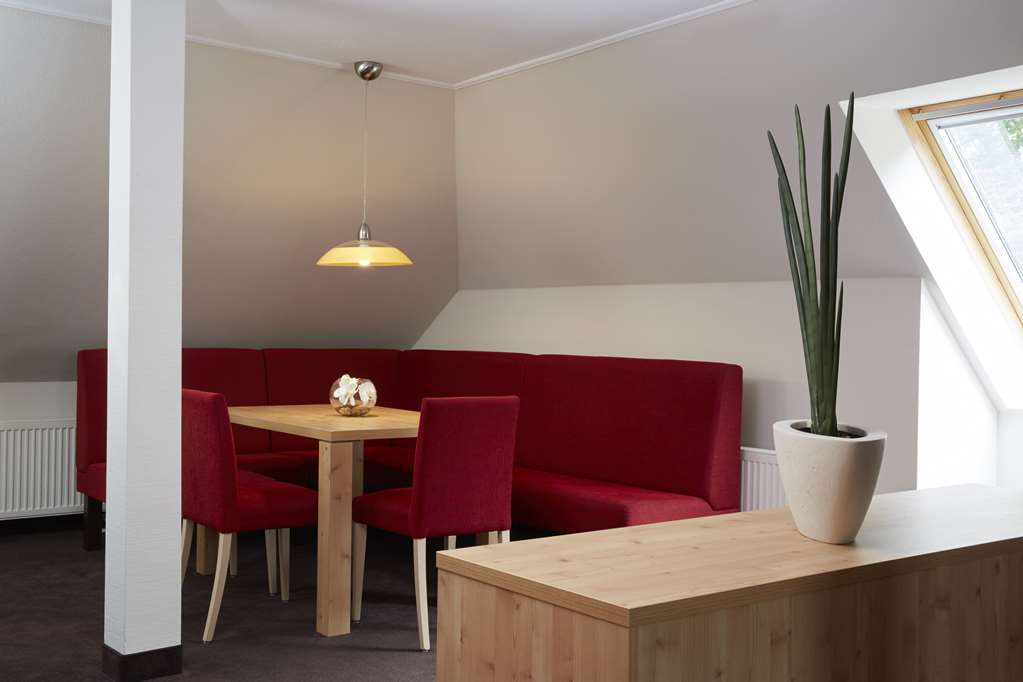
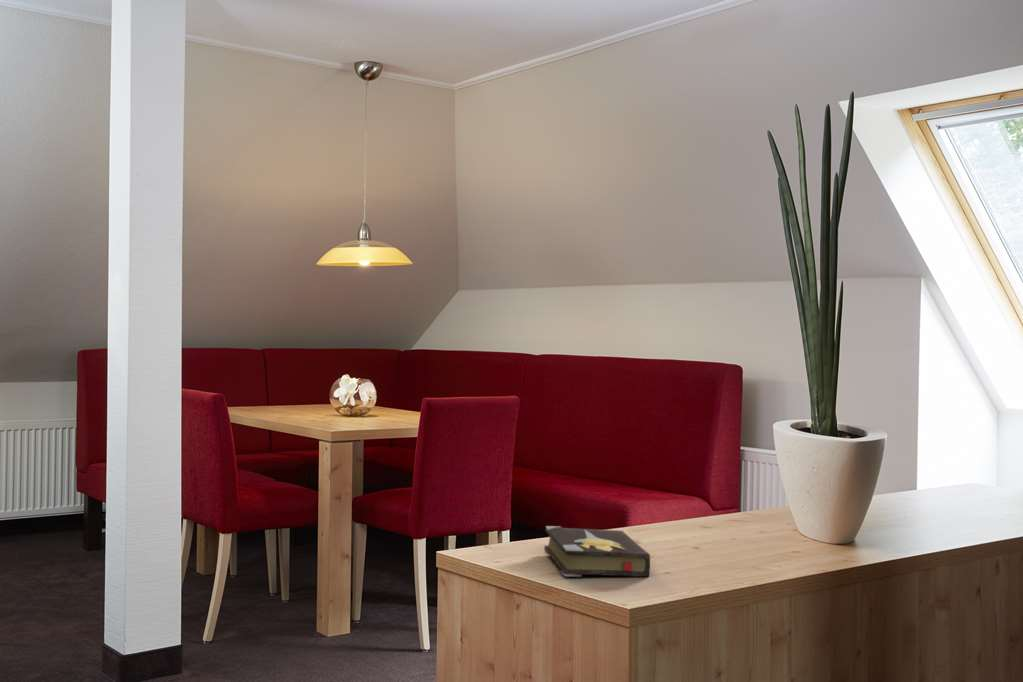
+ hardback book (594, 549)
